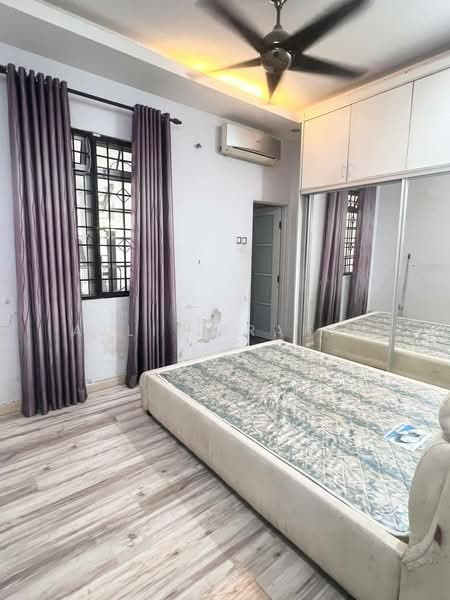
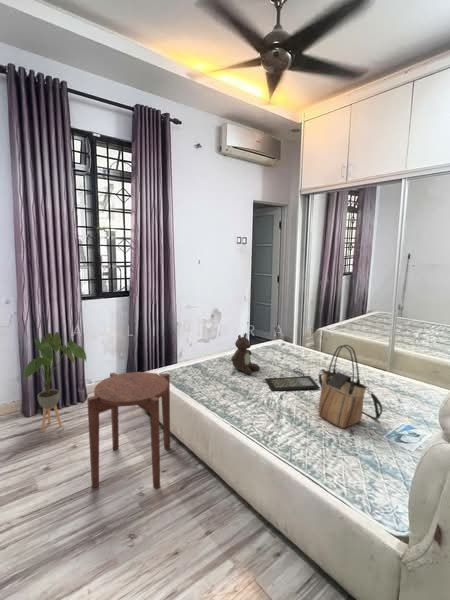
+ tote bag (350, 381)
+ side table (118, 426)
+ teddy bear (246, 352)
+ clutch bag (293, 382)
+ house plant (50, 379)
